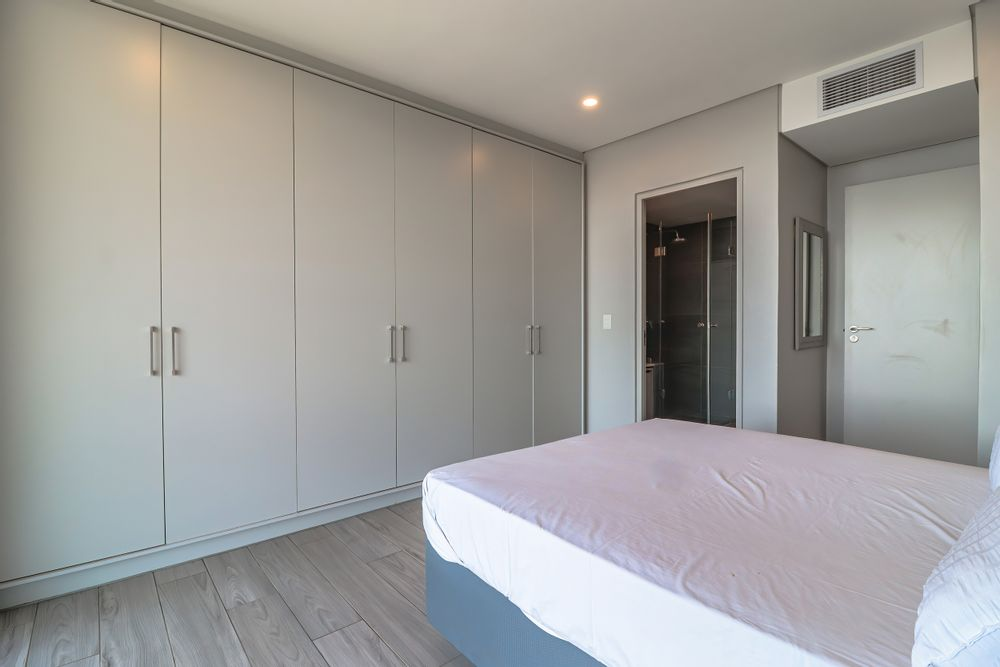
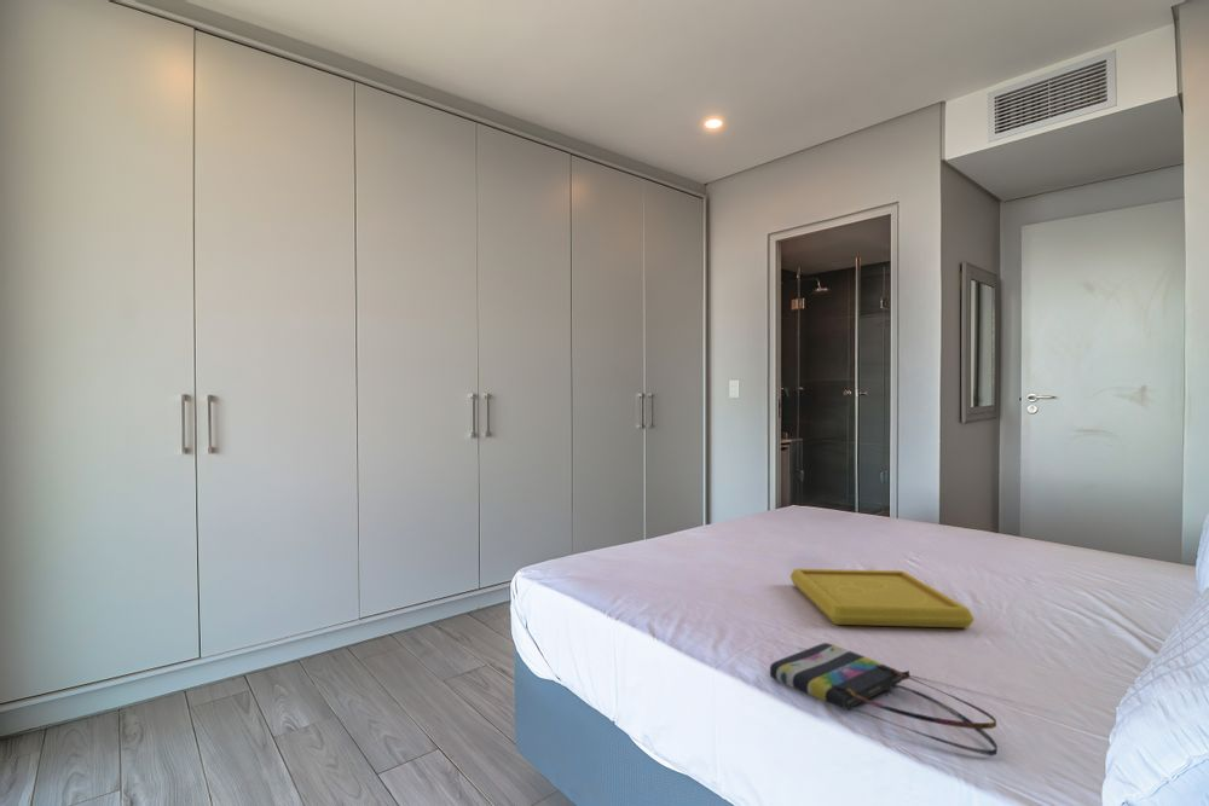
+ serving tray (872, 595)
+ tote bag (884, 689)
